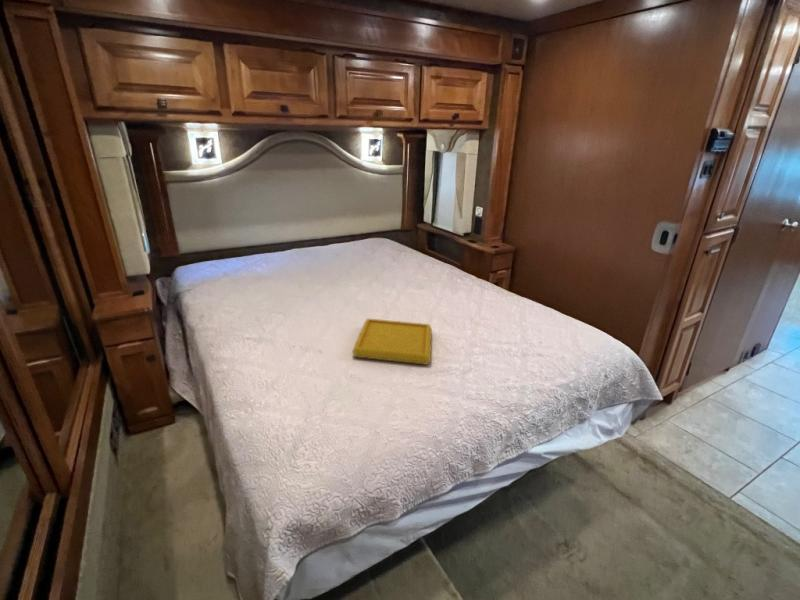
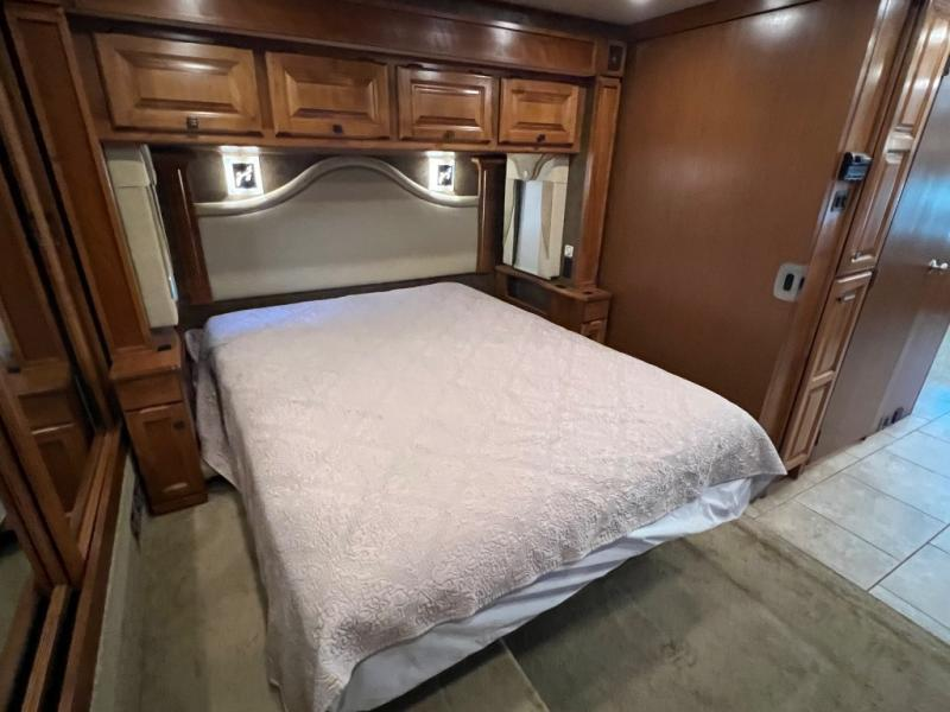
- serving tray (394, 339)
